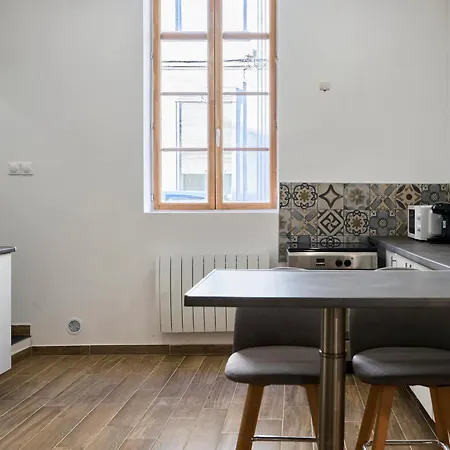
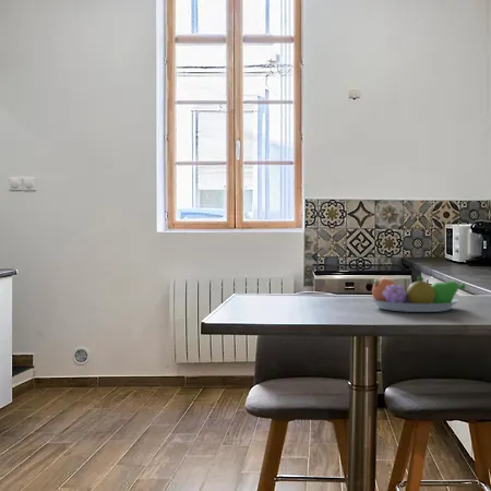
+ fruit bowl (416, 290)
